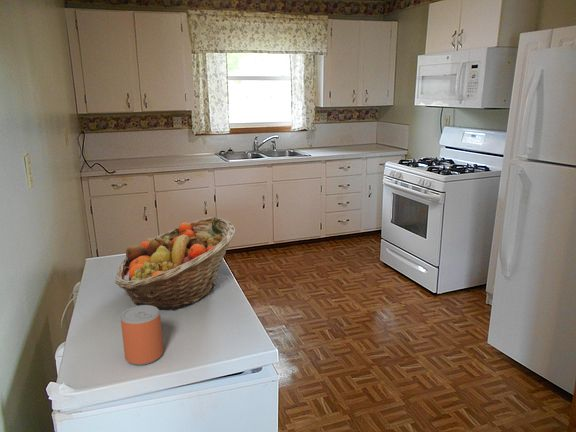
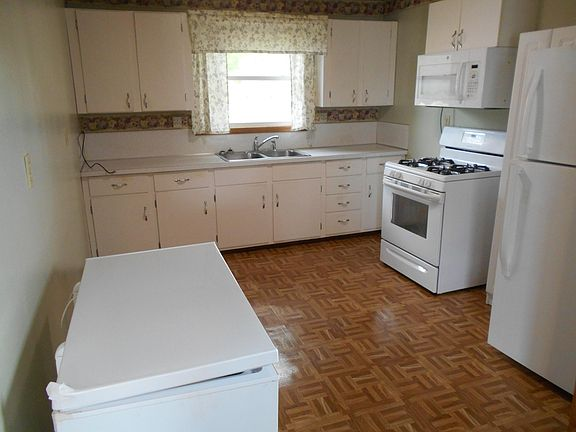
- fruit basket (177, 258)
- beverage can (142, 334)
